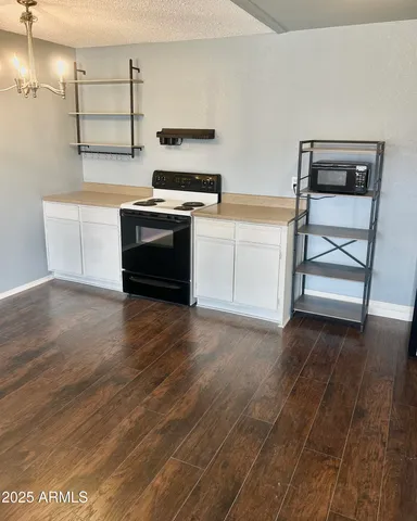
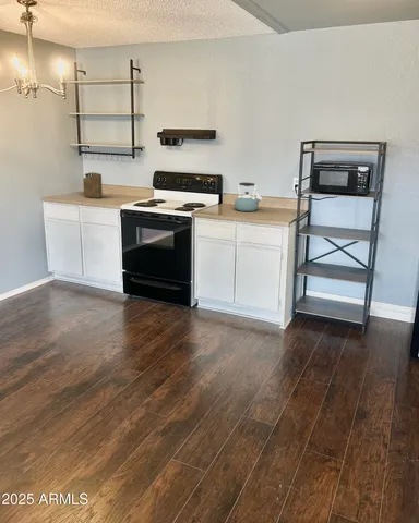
+ kettle (249, 196)
+ canister (93, 184)
